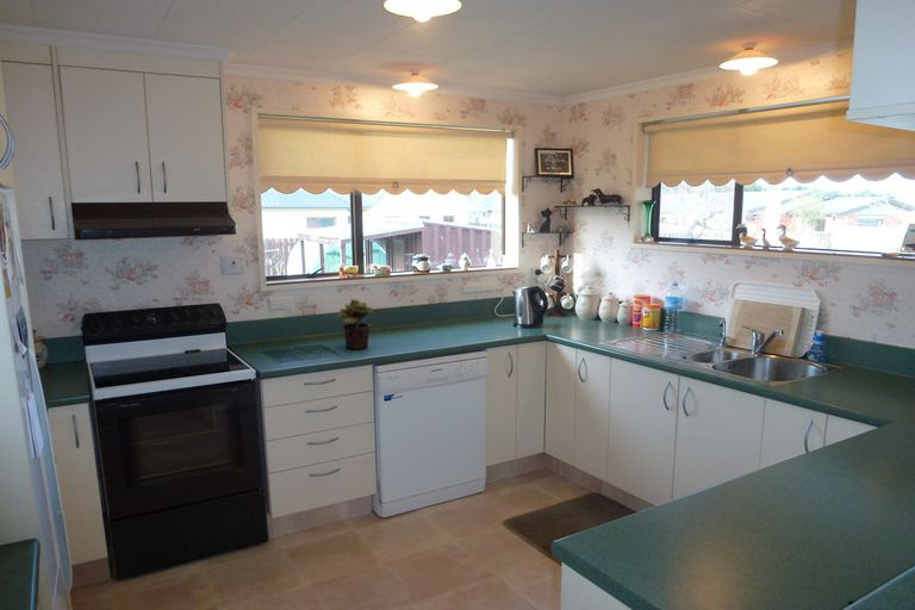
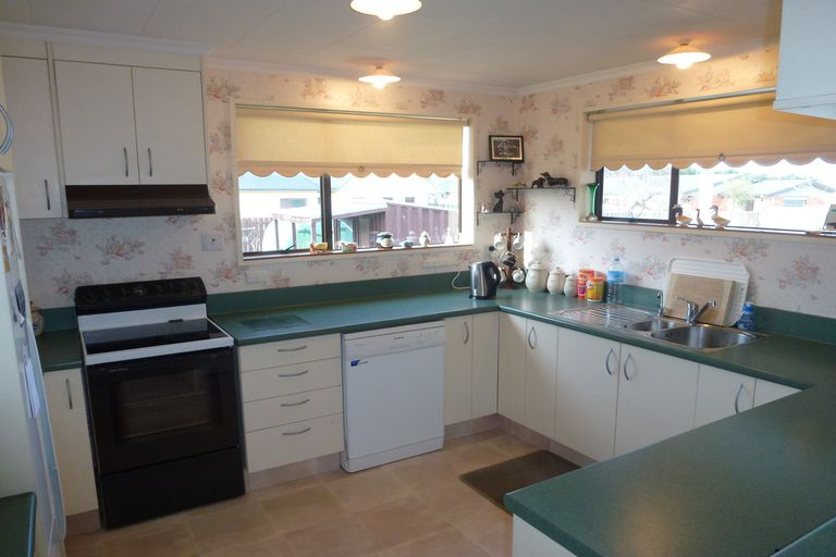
- potted plant (354, 322)
